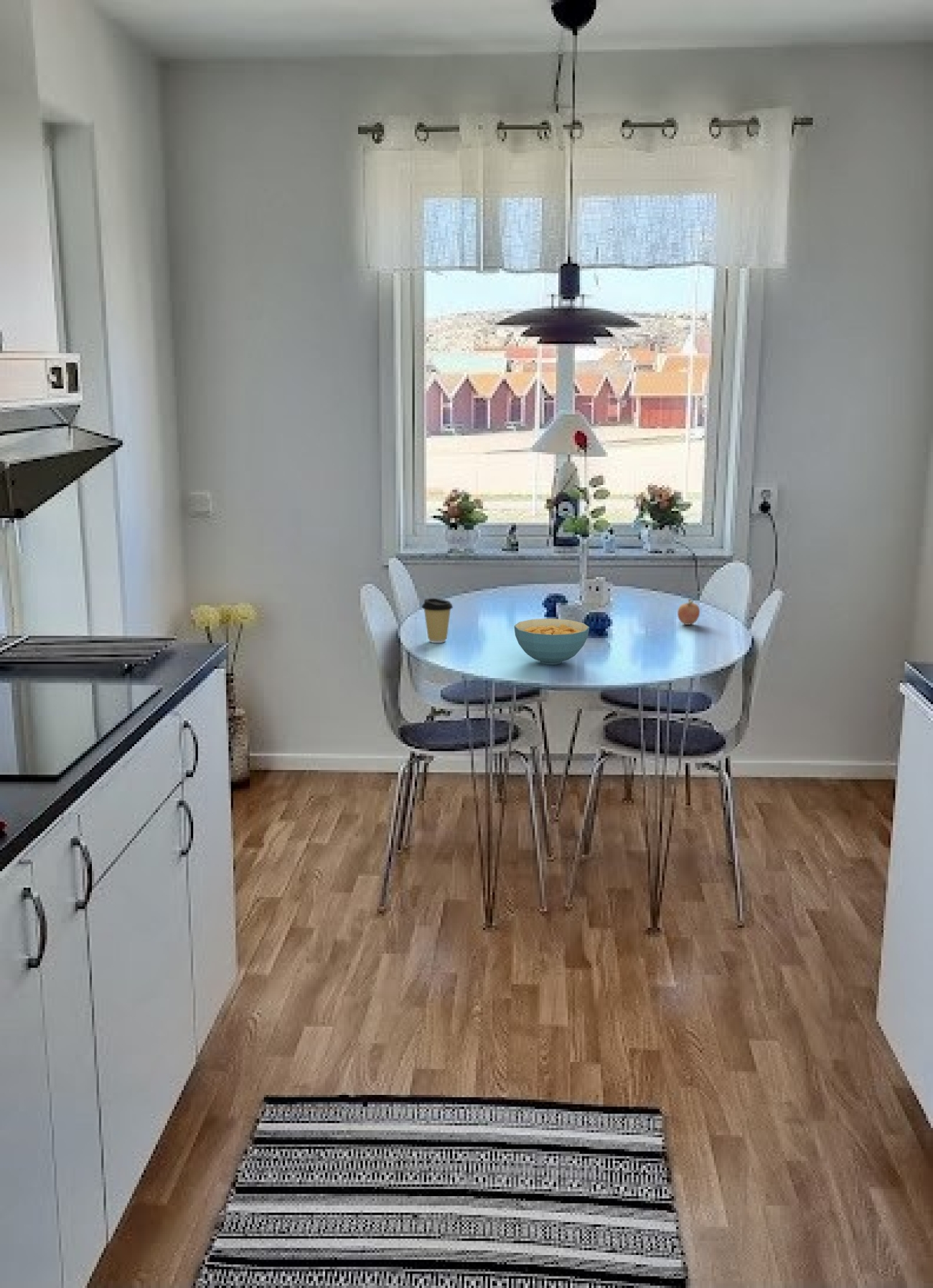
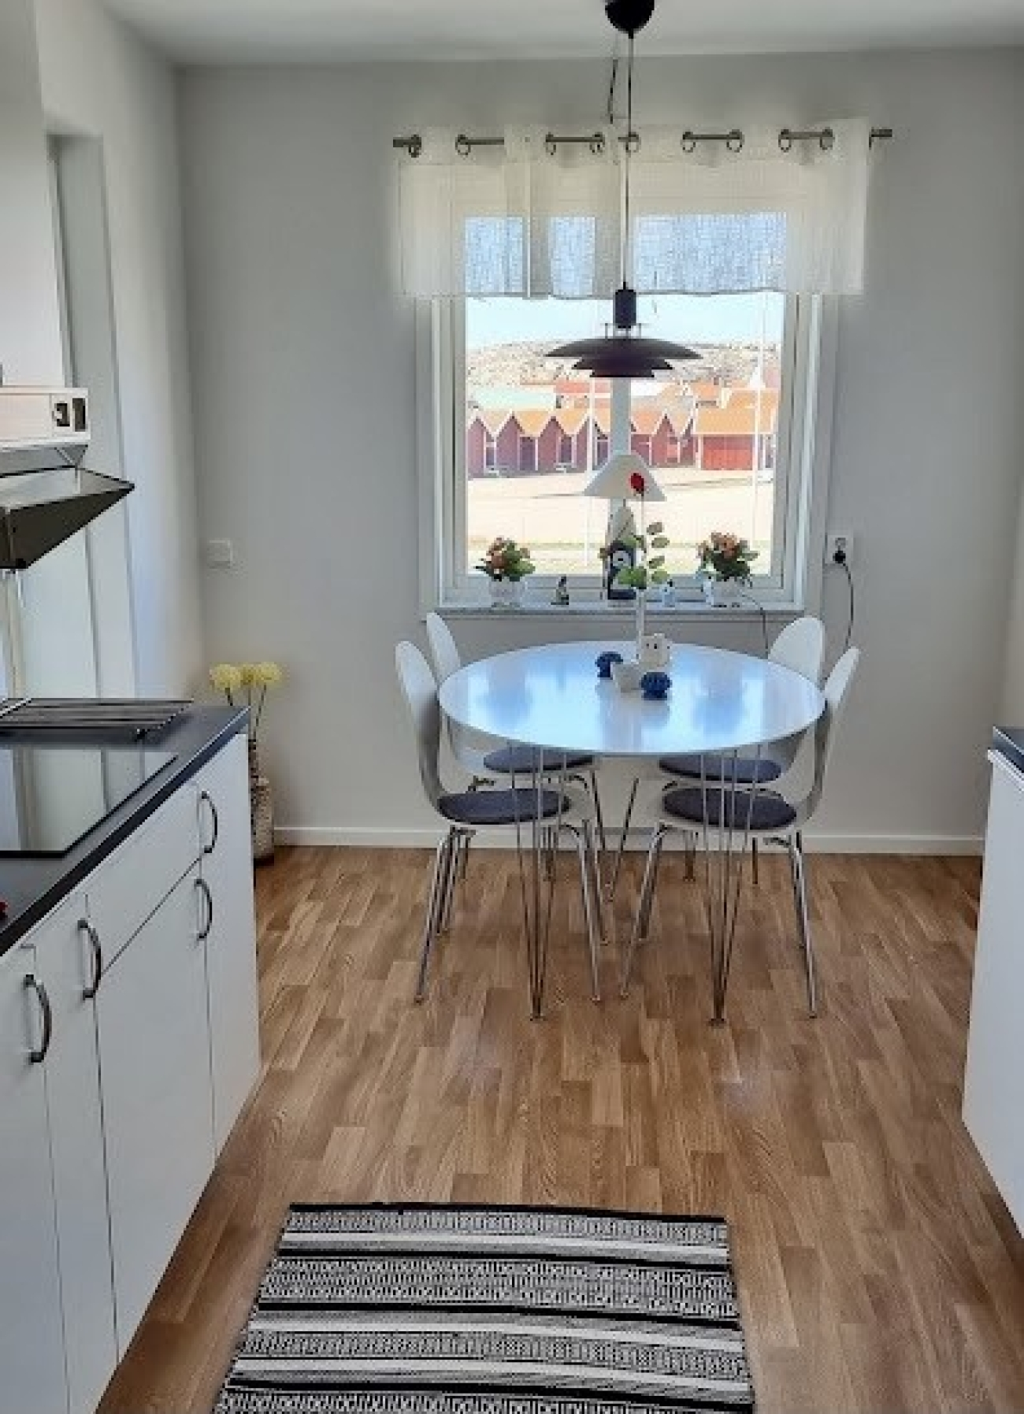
- cereal bowl (551, 644)
- fruit (688, 611)
- coffee cup (437, 621)
